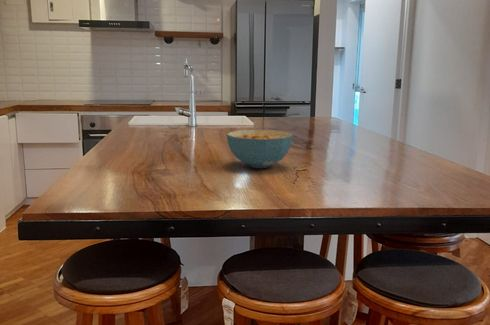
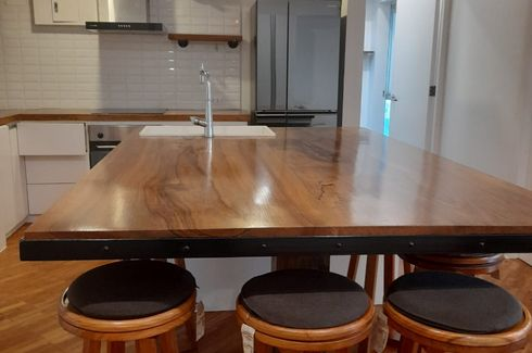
- cereal bowl (259, 150)
